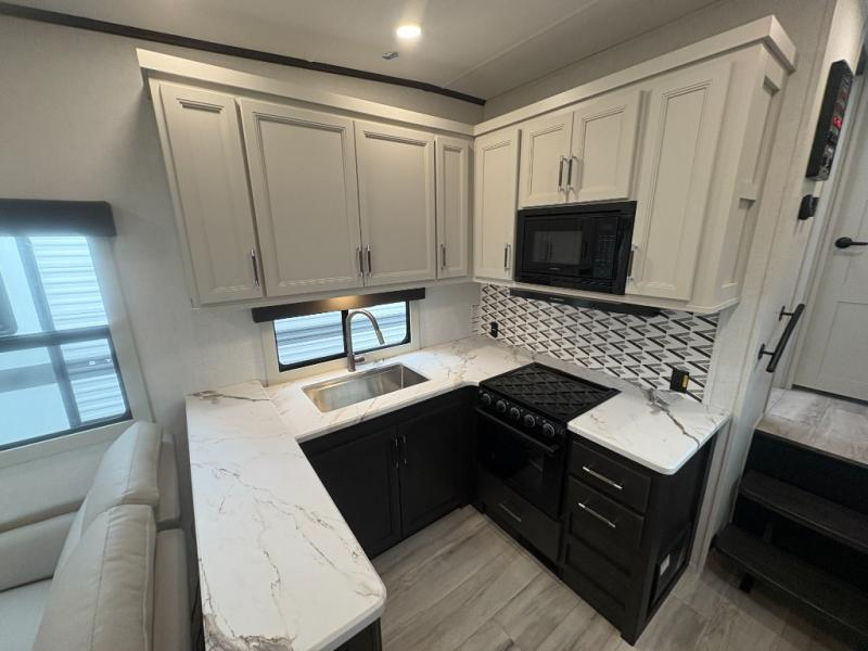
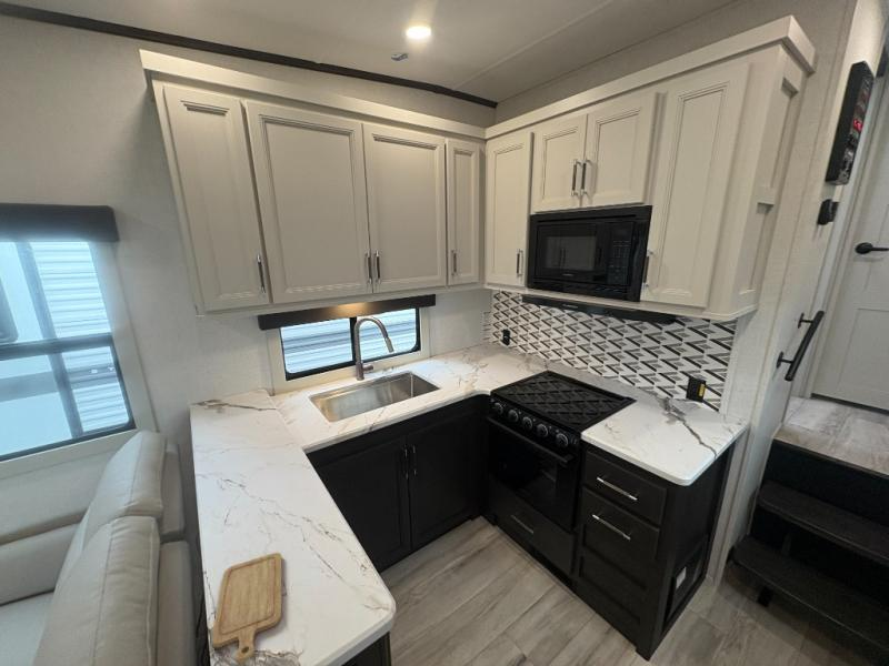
+ chopping board (250, 603)
